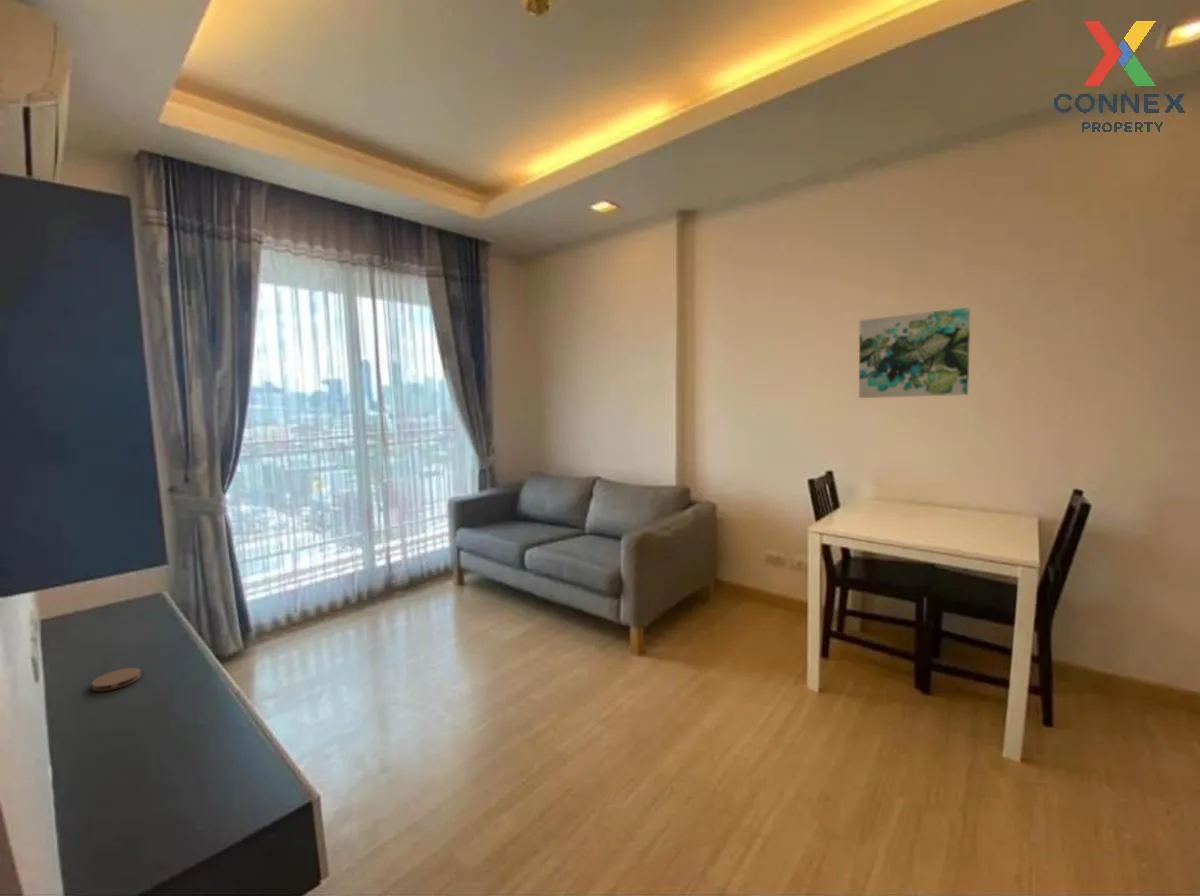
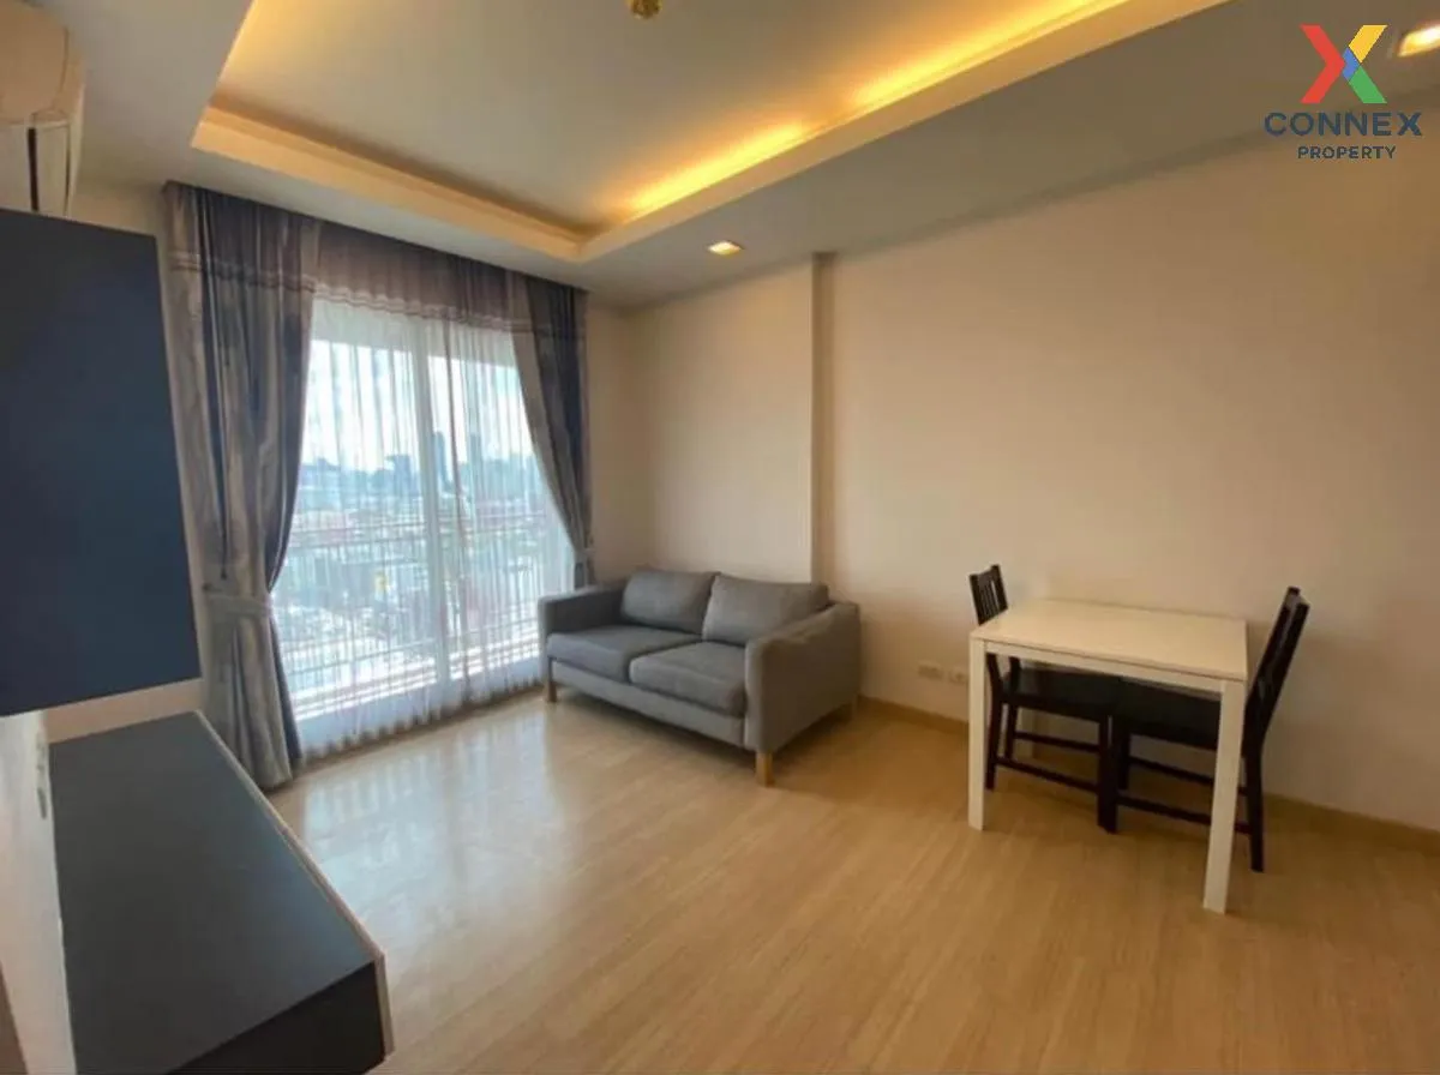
- wall art (911, 355)
- coaster (117, 679)
